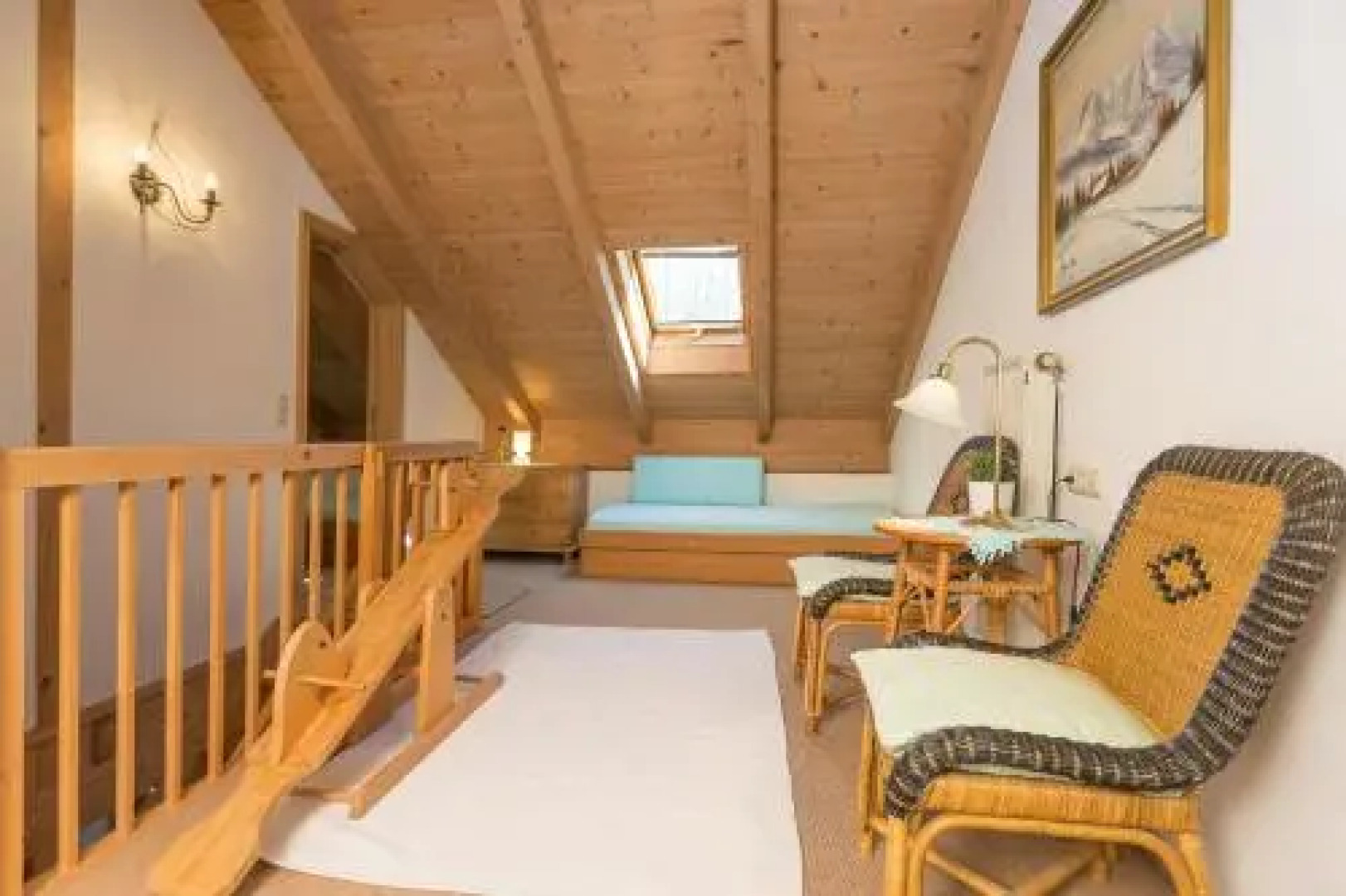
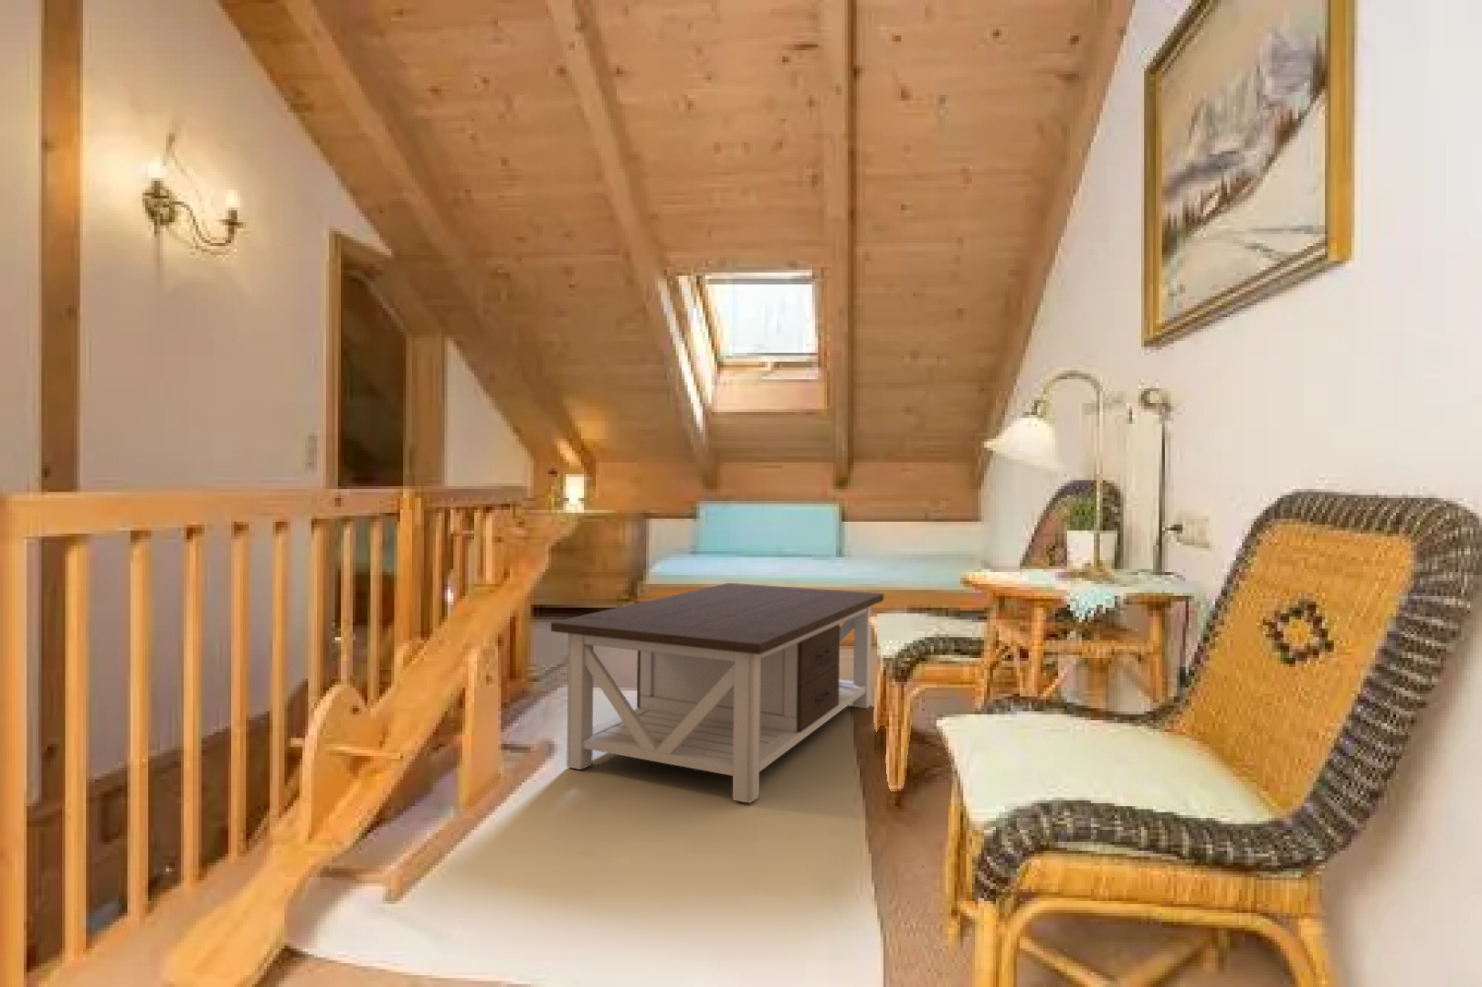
+ coffee table (739, 669)
